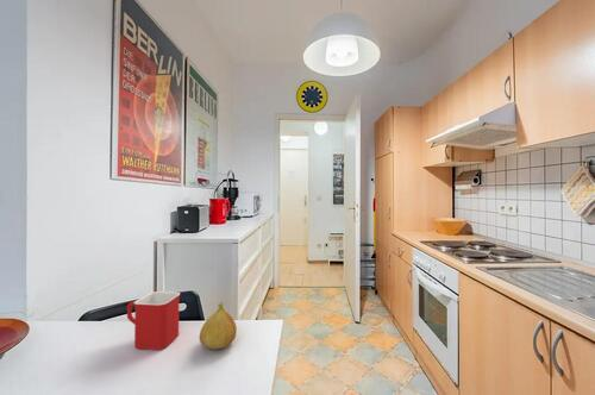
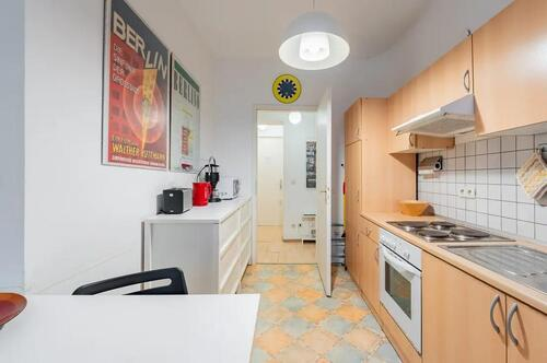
- fruit (218, 324)
- mug (150, 319)
